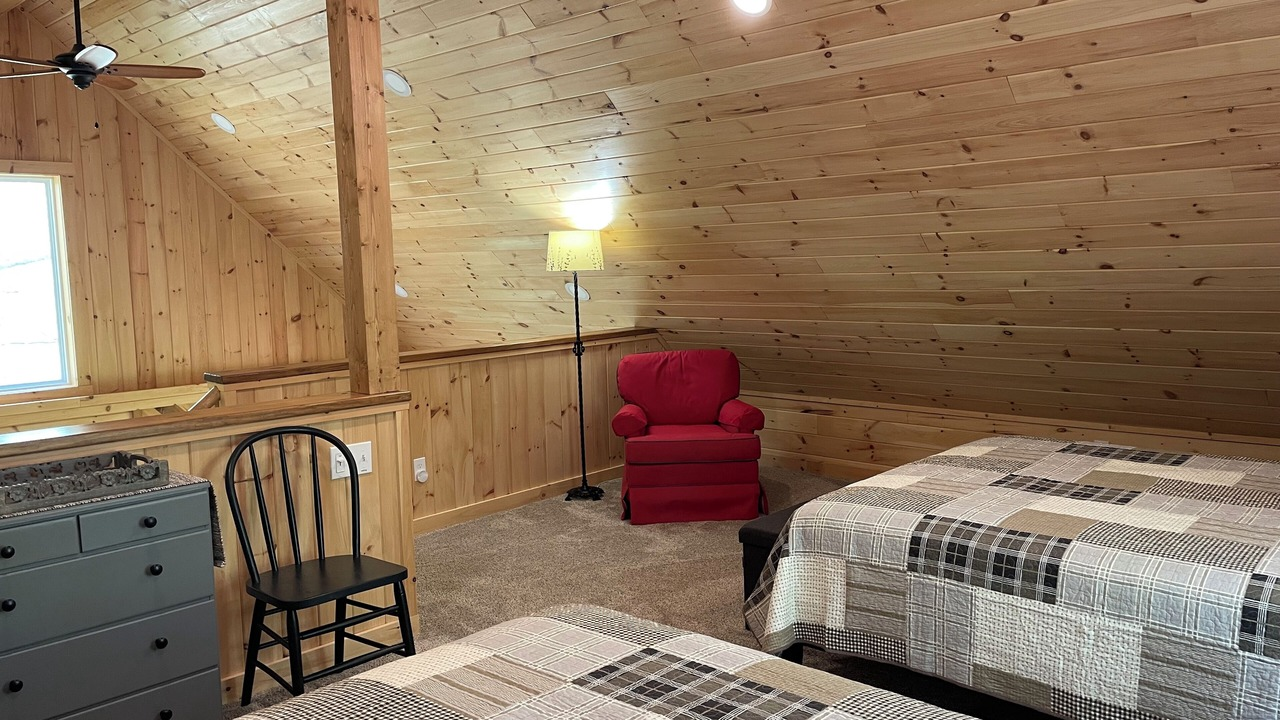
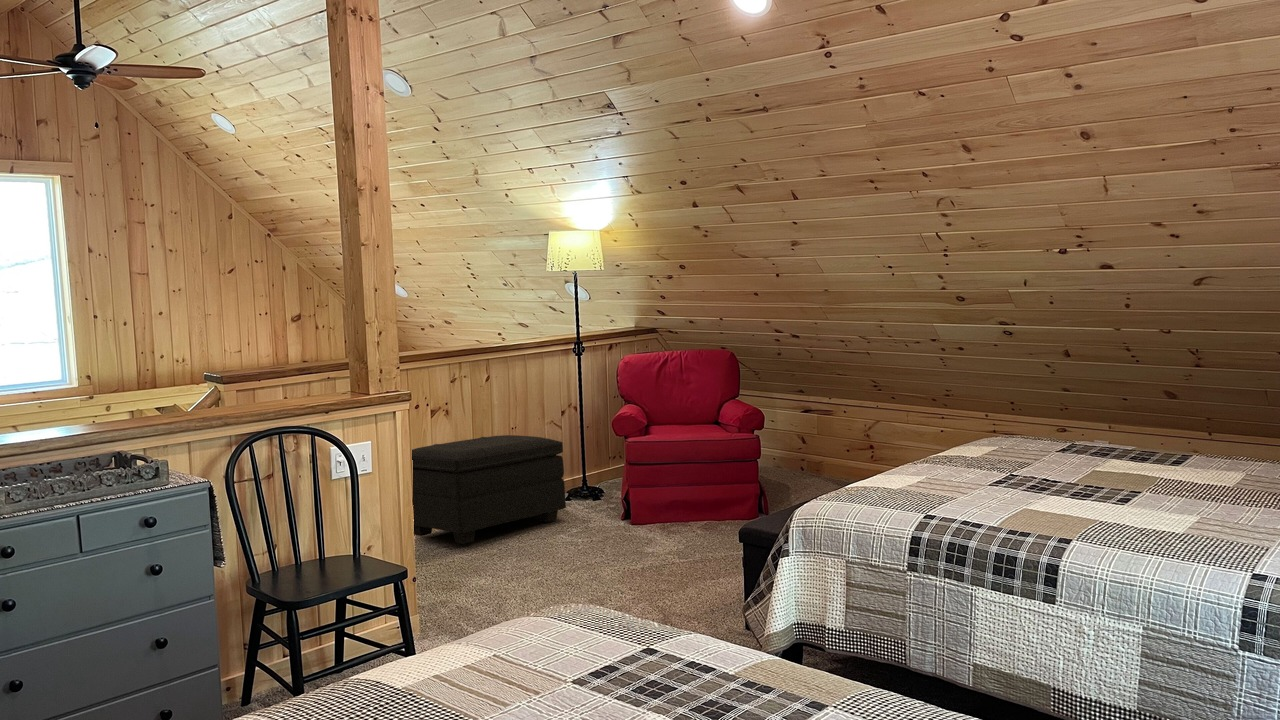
+ footstool (484, 484)
